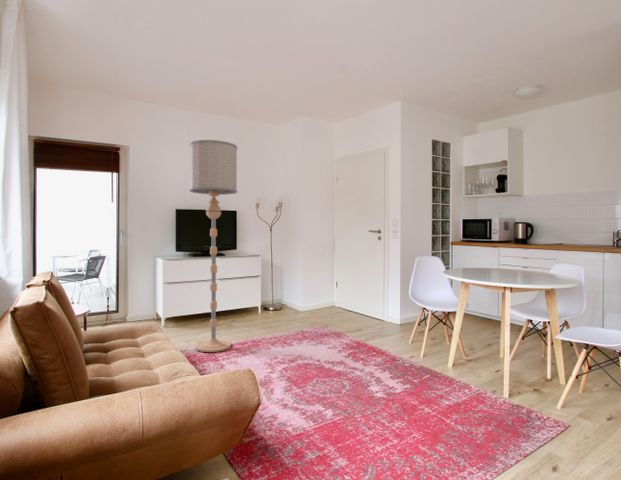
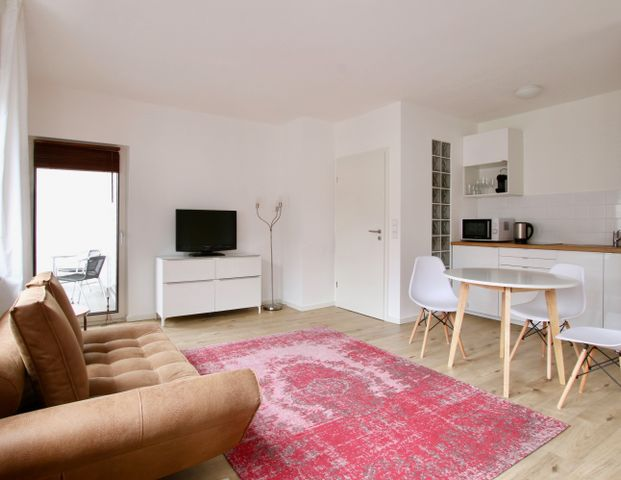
- floor lamp (213, 246)
